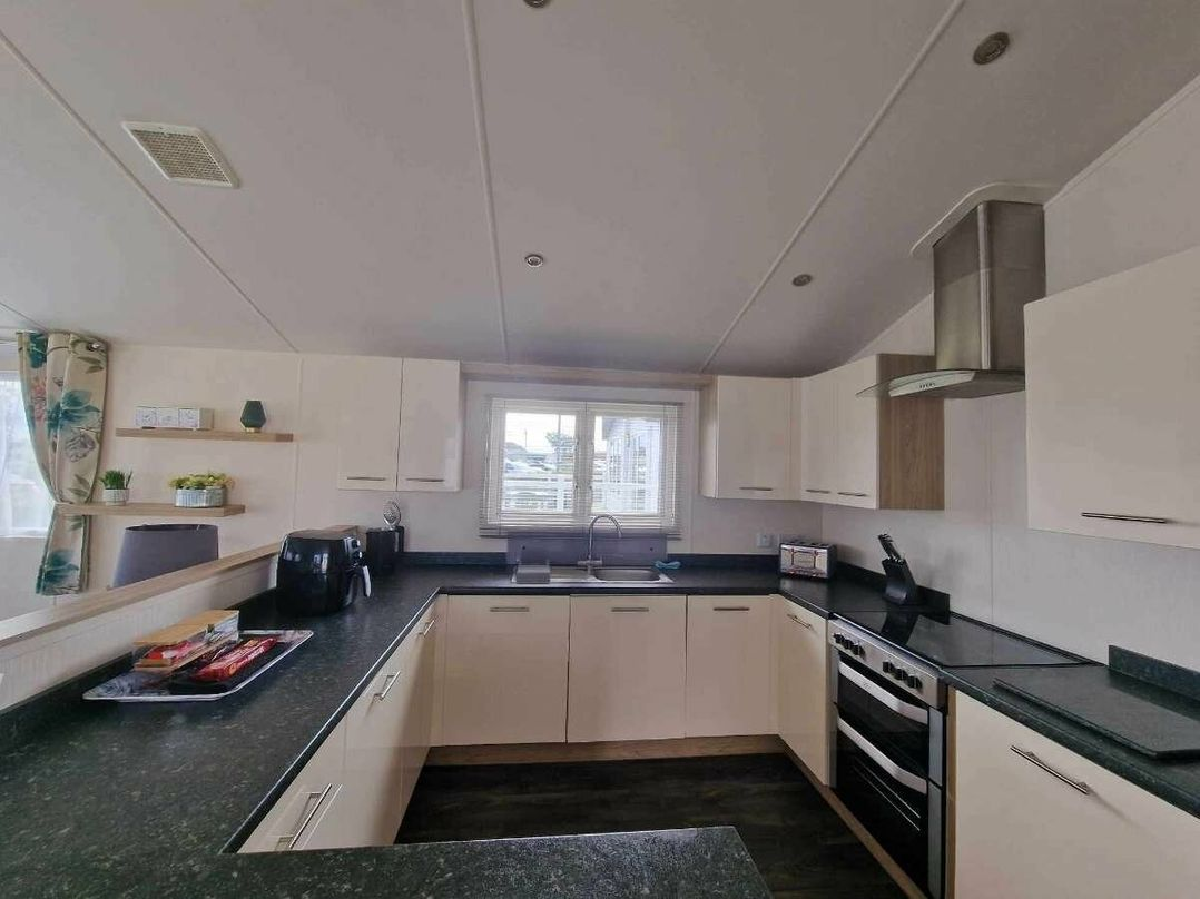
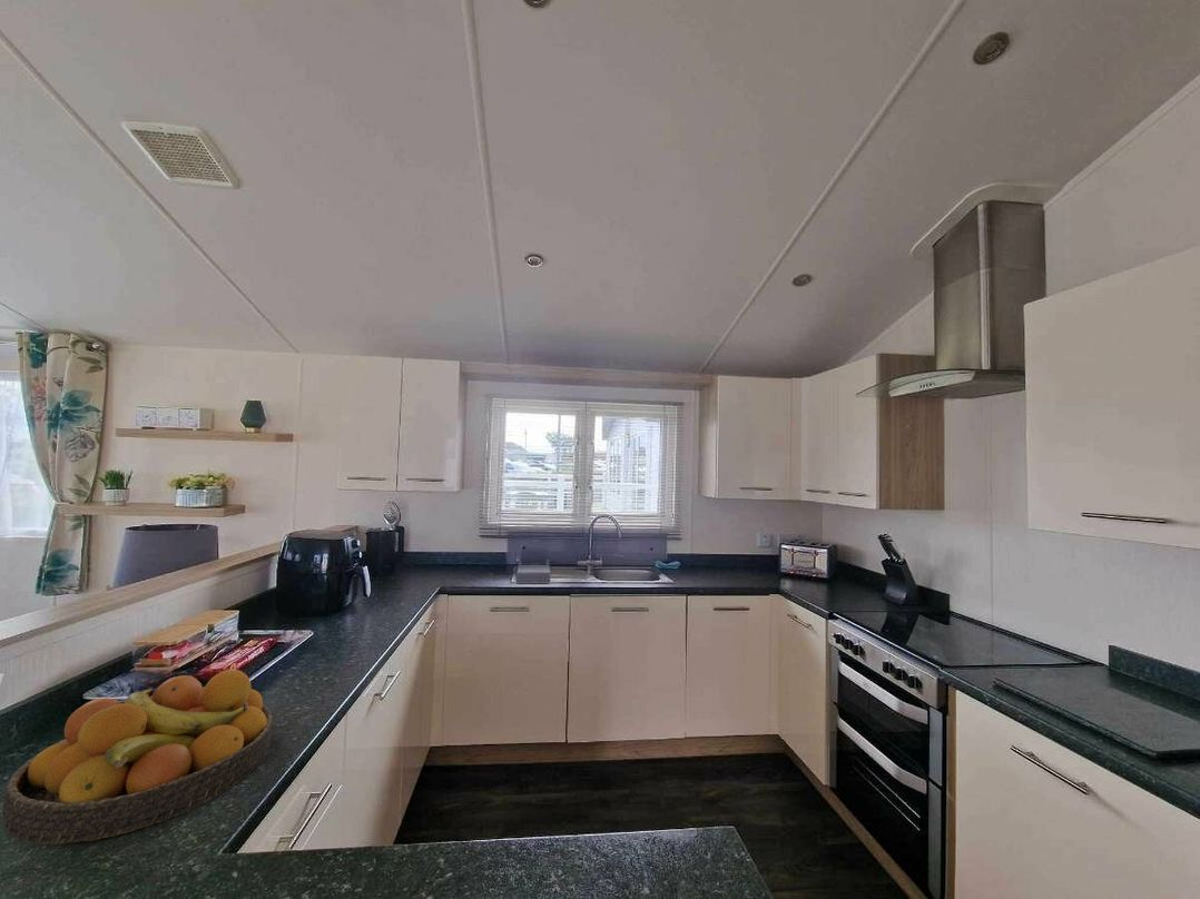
+ fruit bowl (159, 728)
